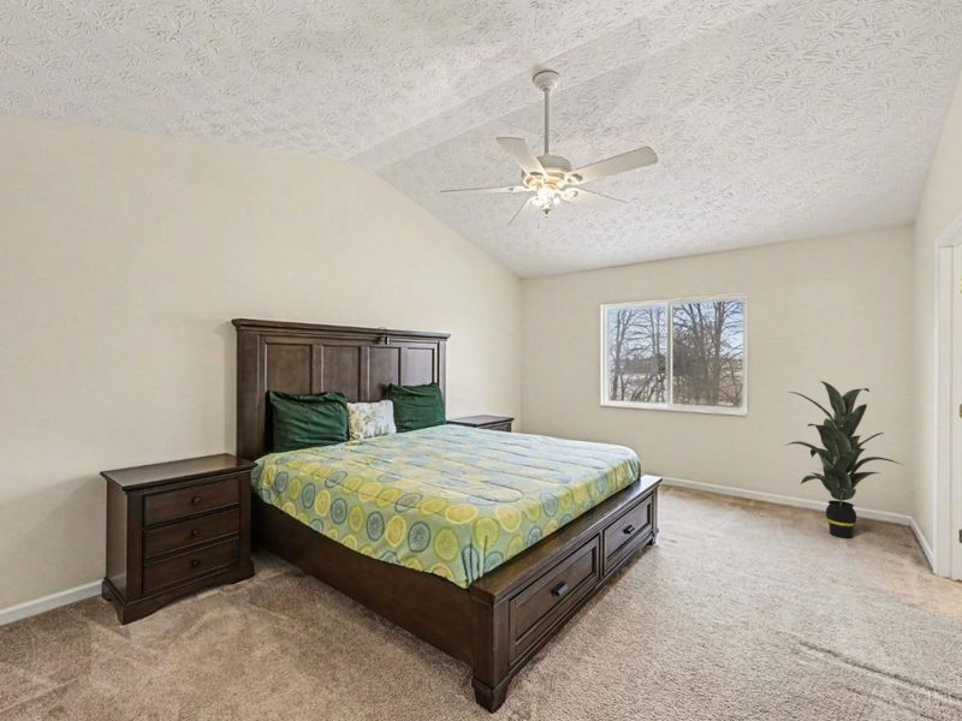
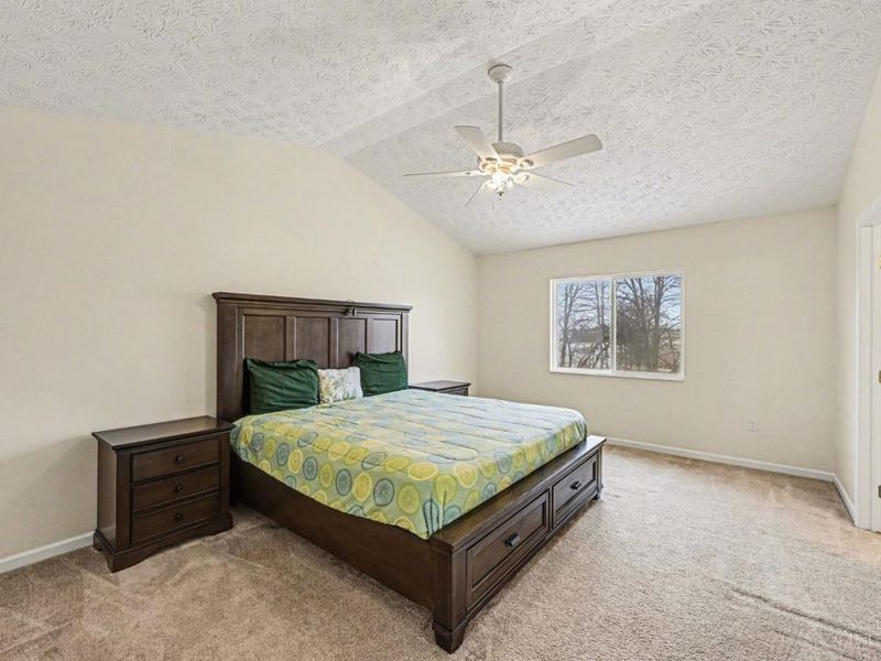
- indoor plant (832, 457)
